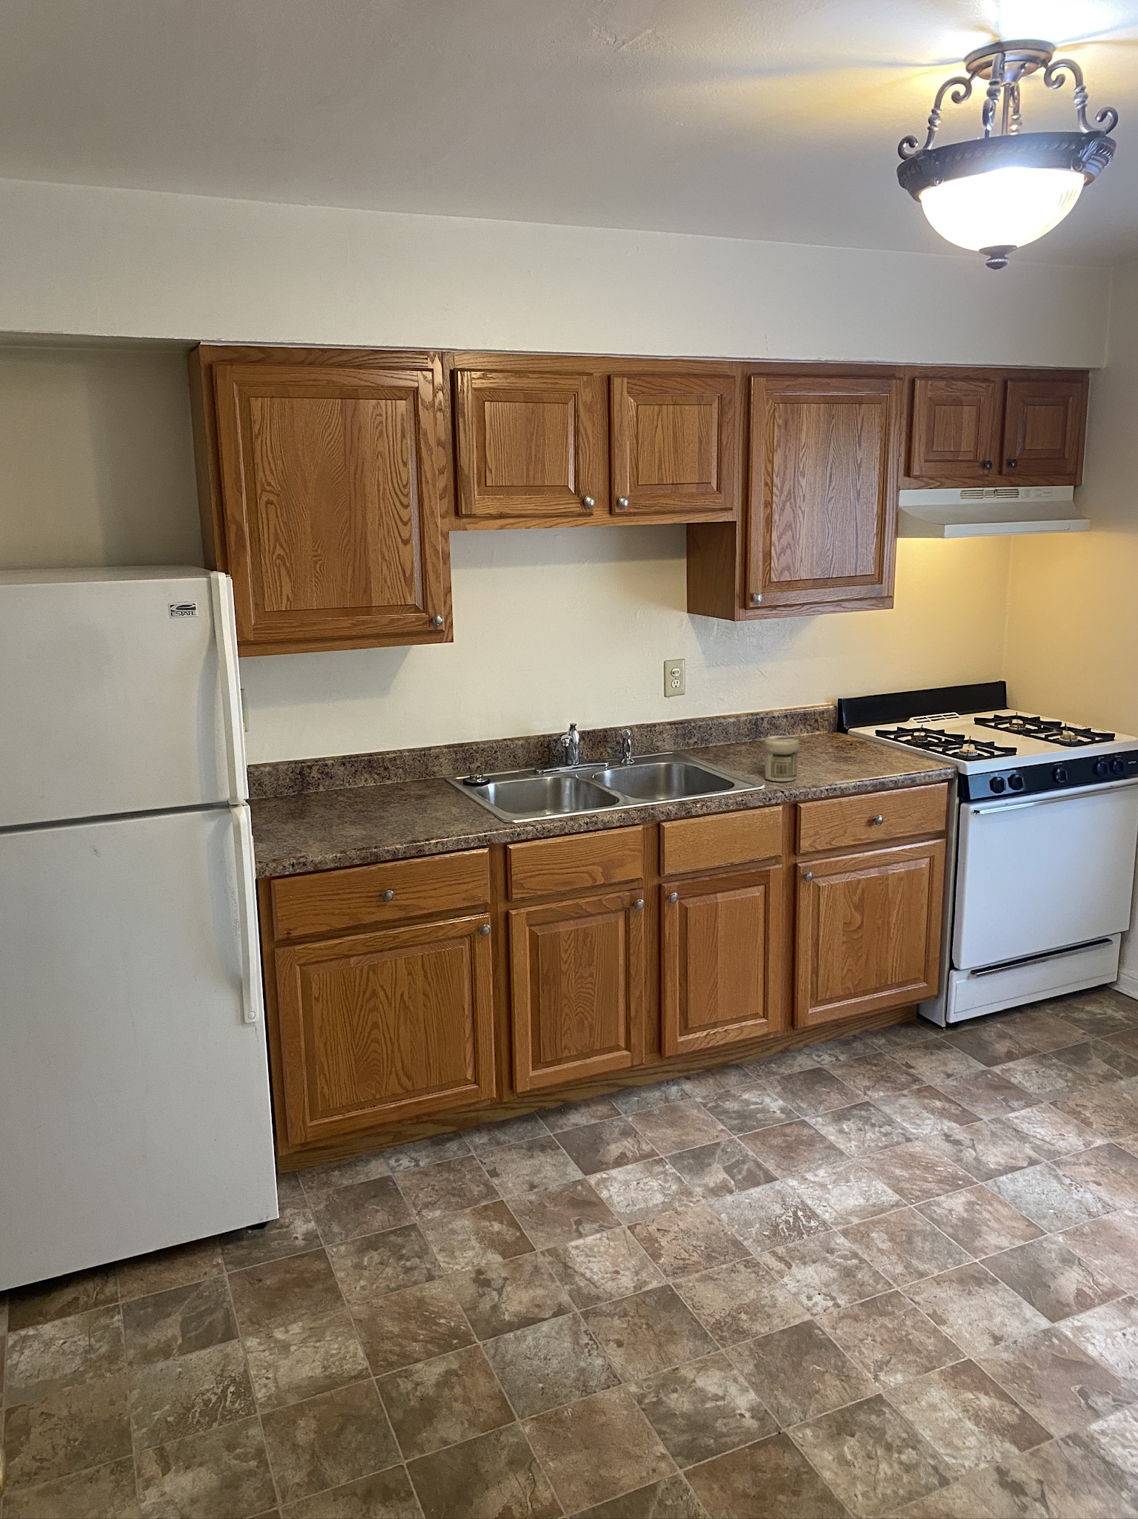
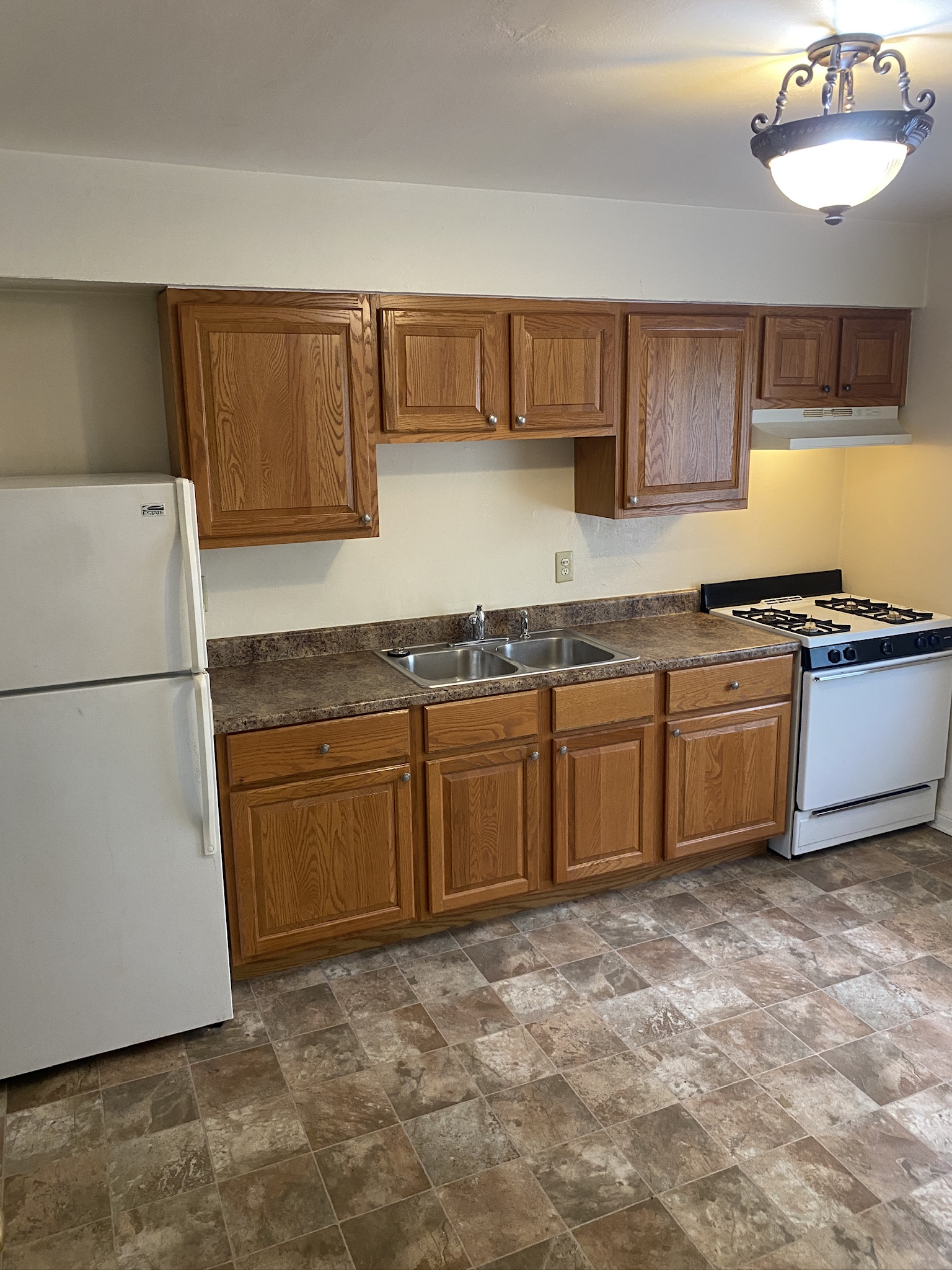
- jar (781, 758)
